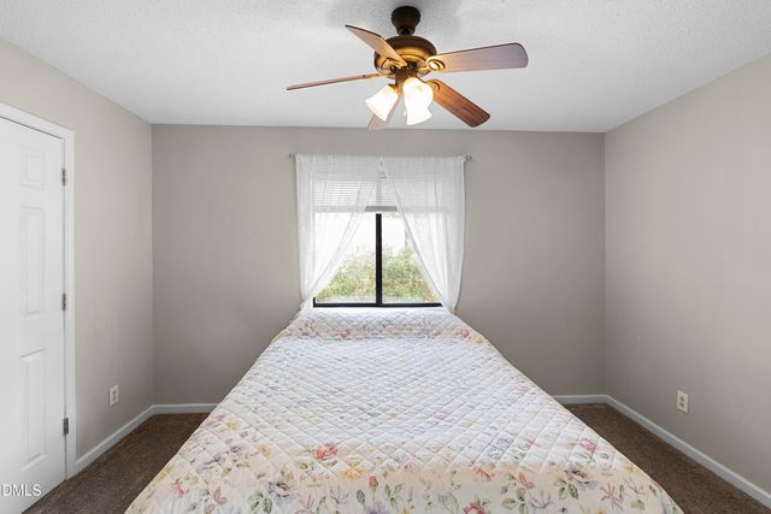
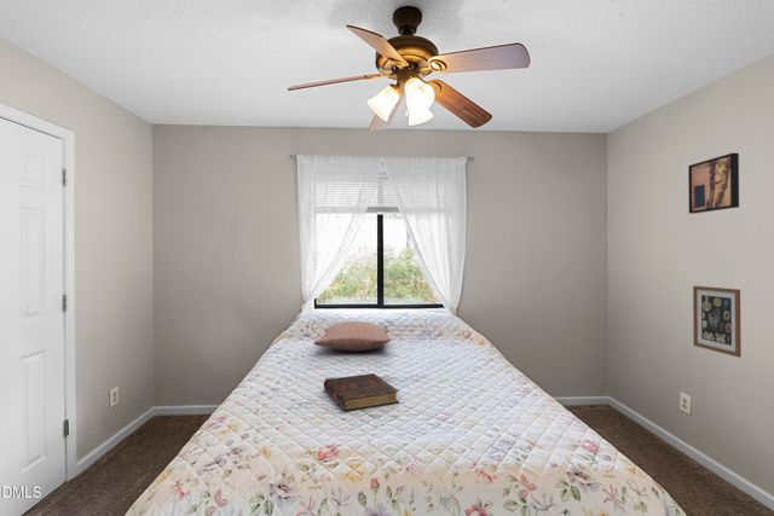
+ wall art (715, 319)
+ pillow (354, 335)
+ book (359, 390)
+ wall art (711, 185)
